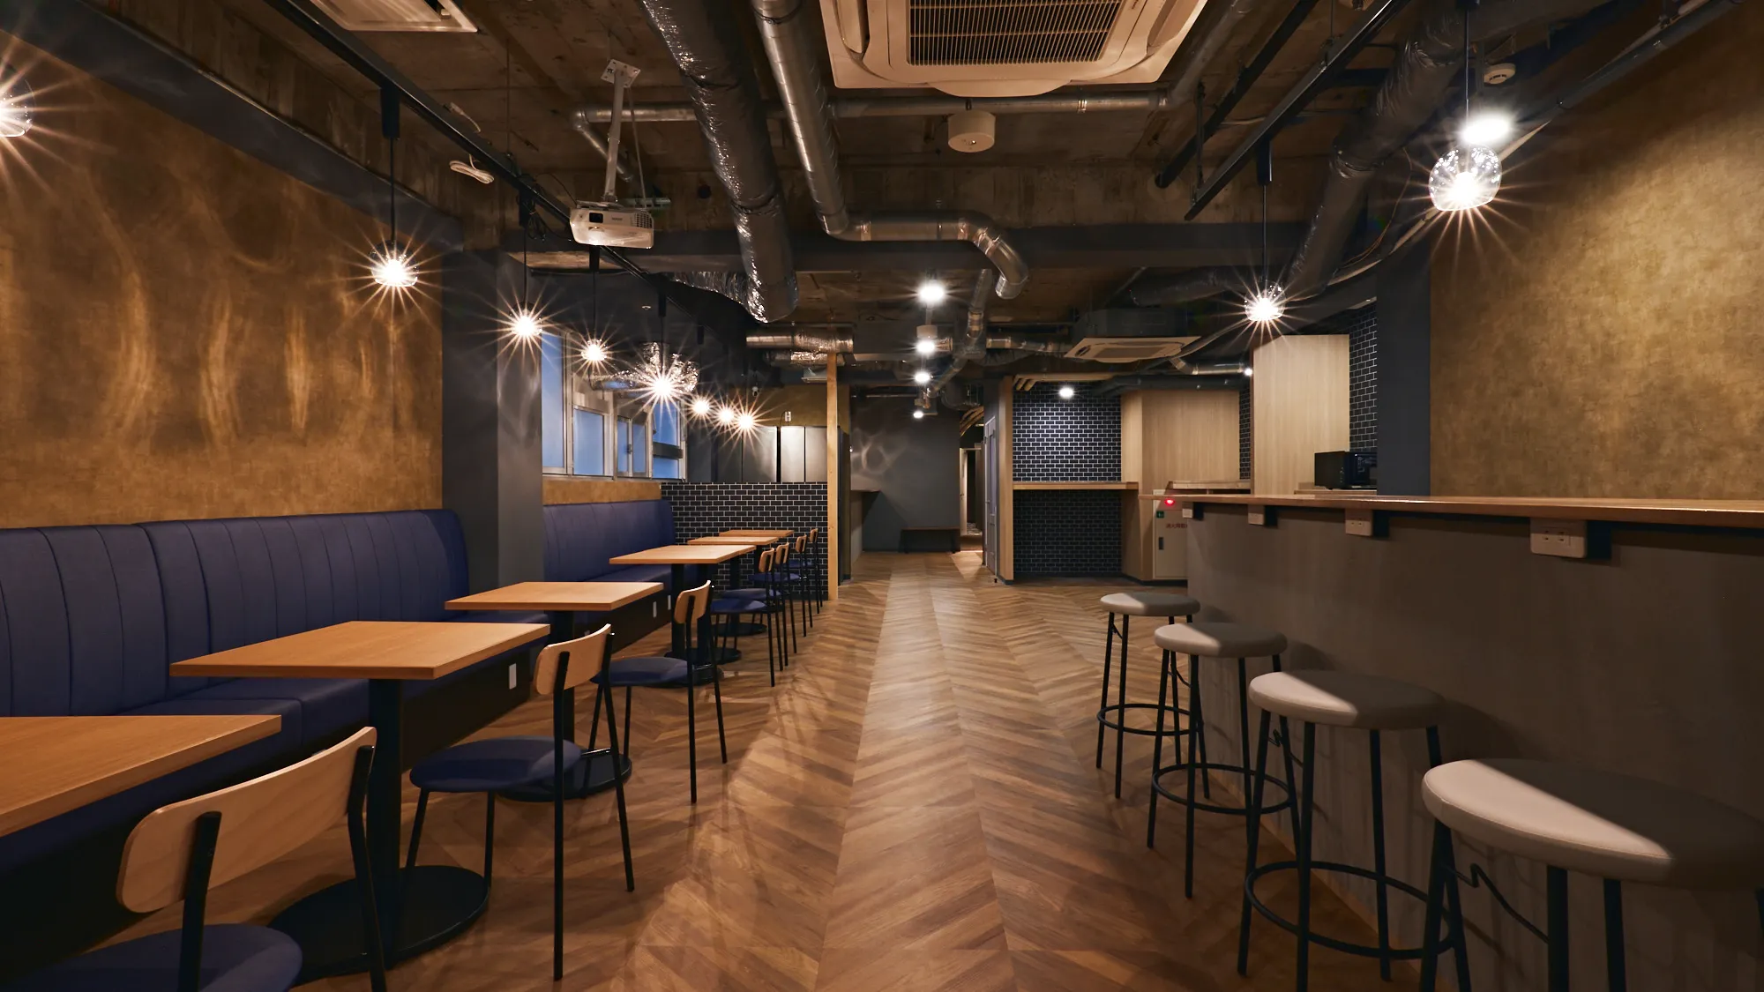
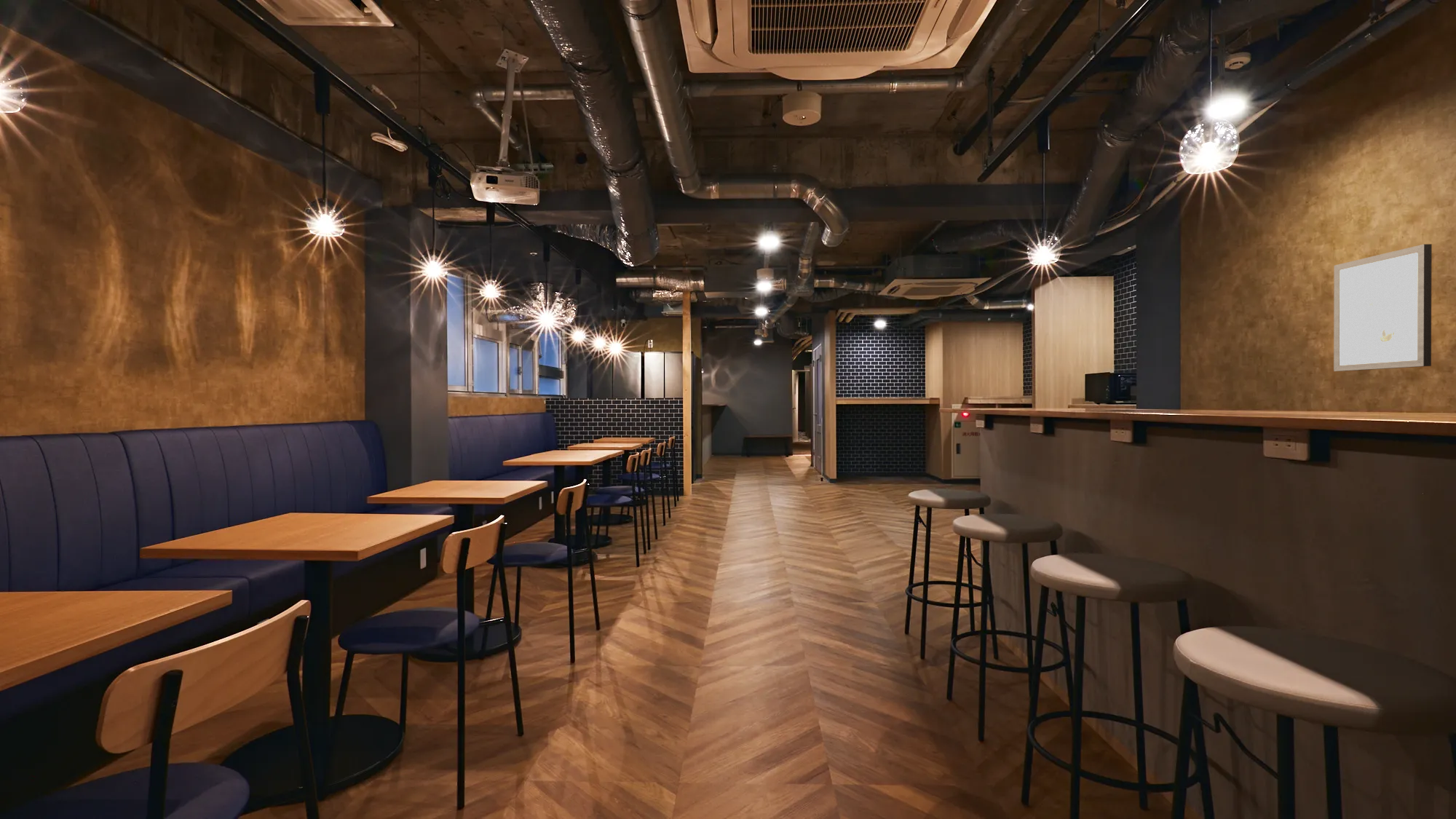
+ wall art (1379, 312)
